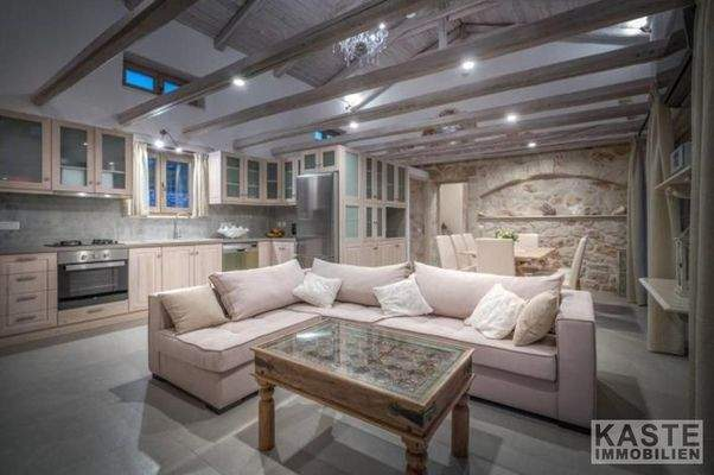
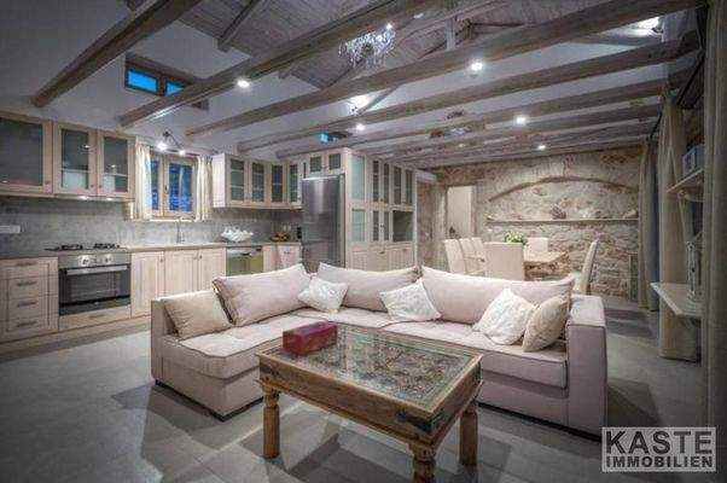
+ tissue box (310, 336)
